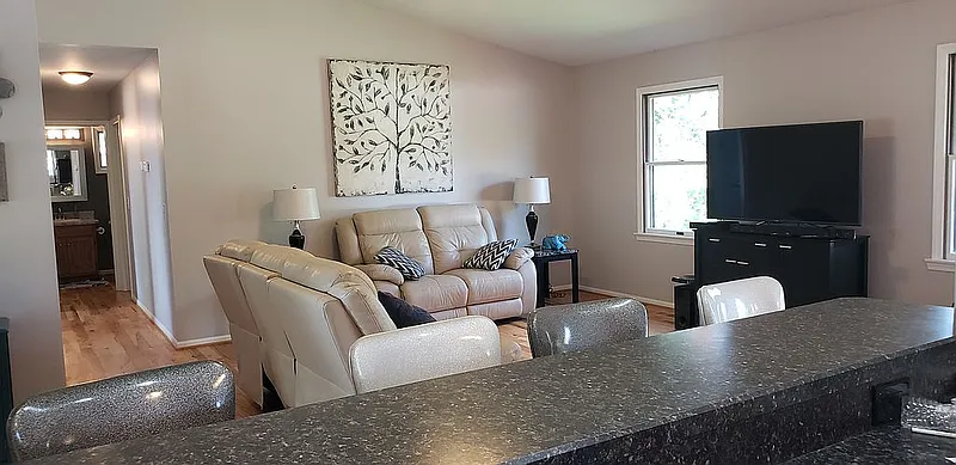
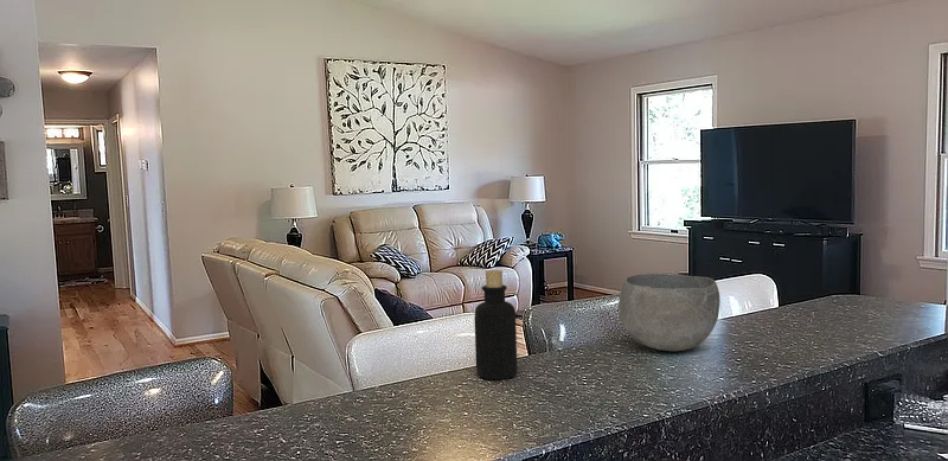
+ bottle (495, 322)
+ bowl (668, 313)
